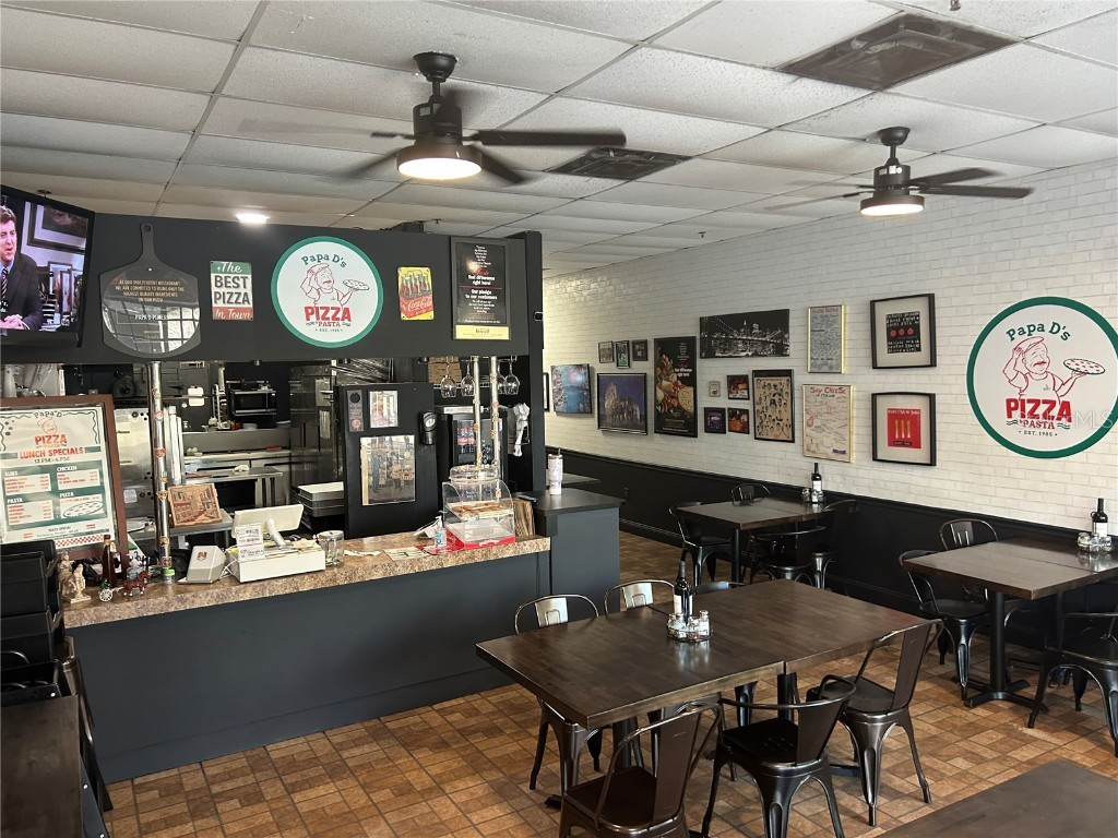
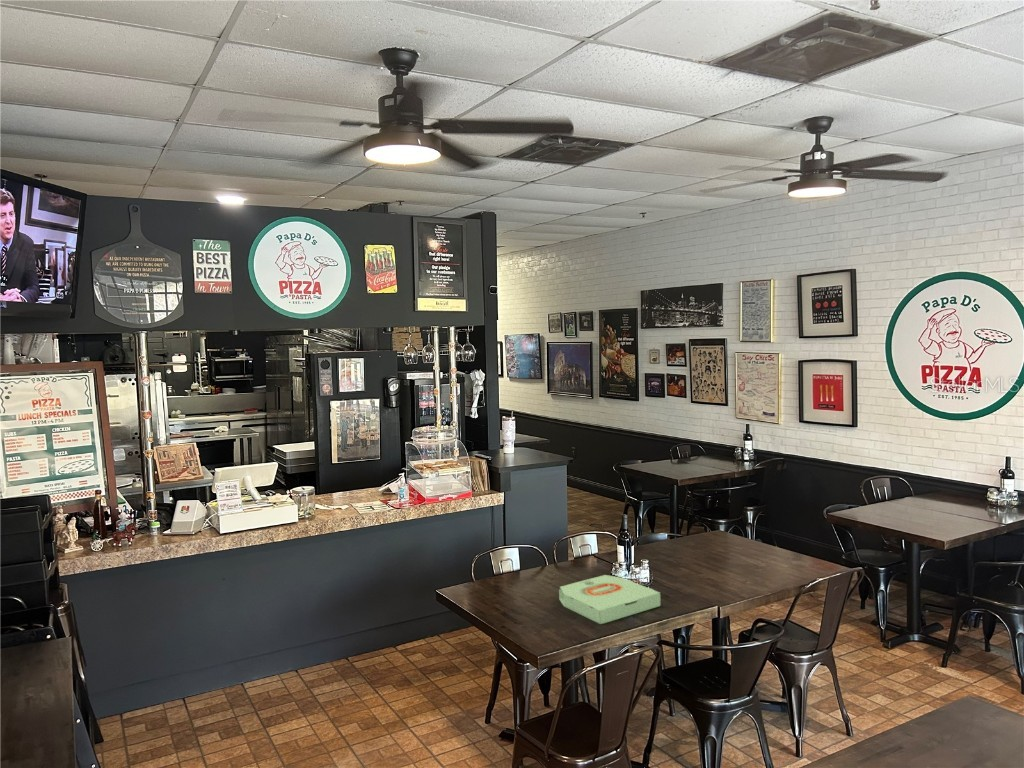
+ pizza box (606, 597)
